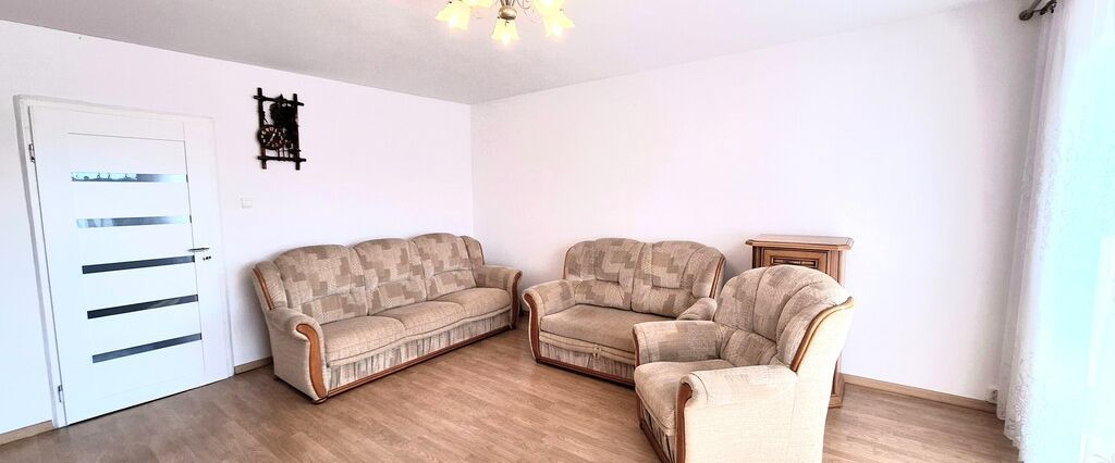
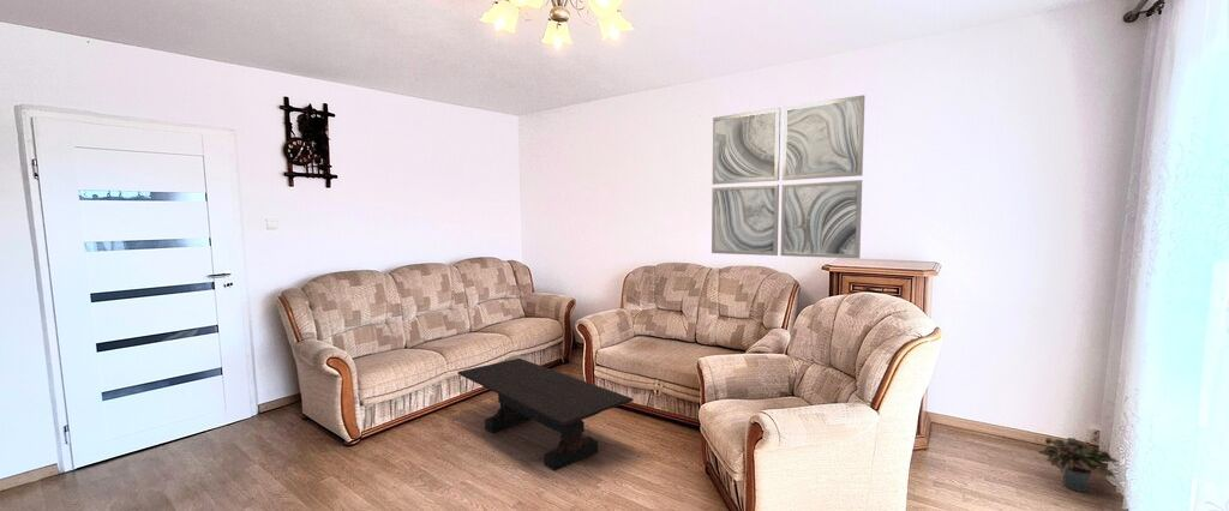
+ wall art (778, 180)
+ potted plant (1078, 465)
+ coffee table (538, 411)
